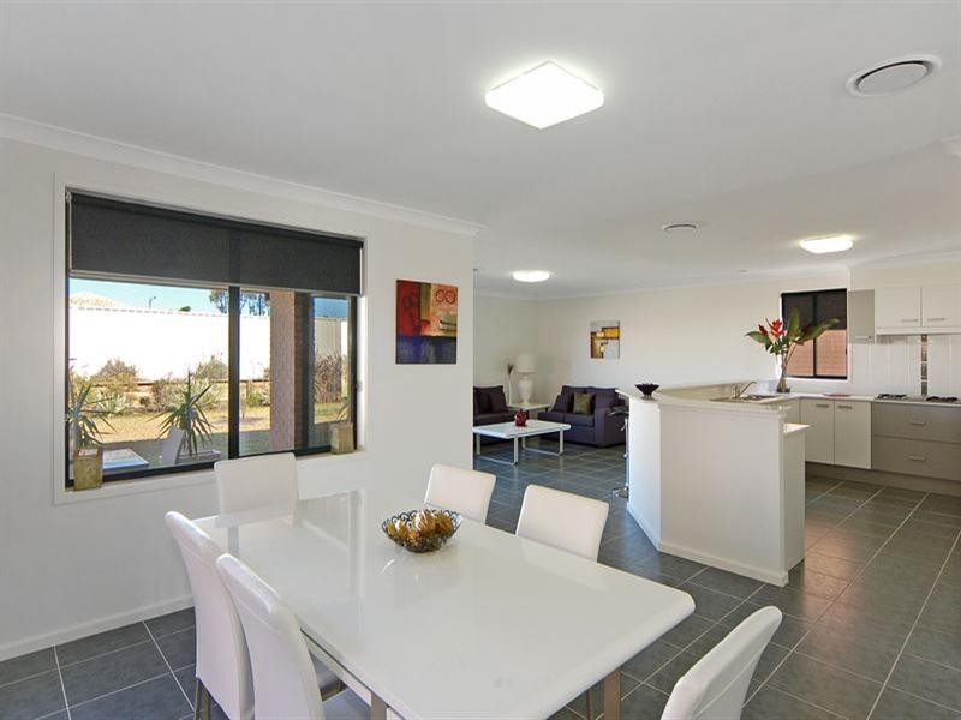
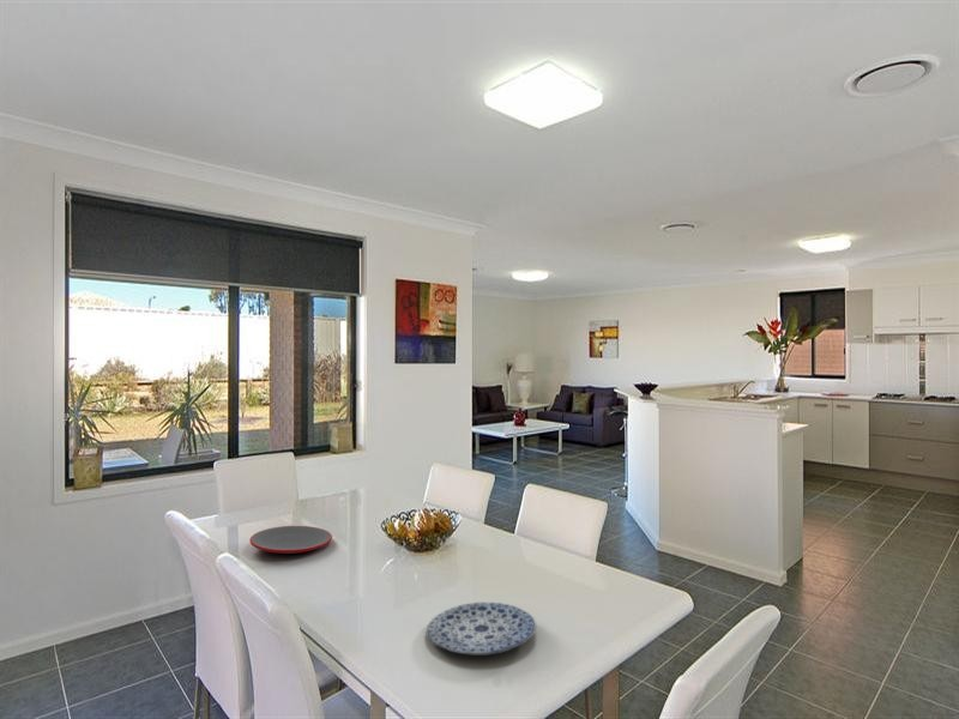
+ plate (291, 539)
+ plate (481, 627)
